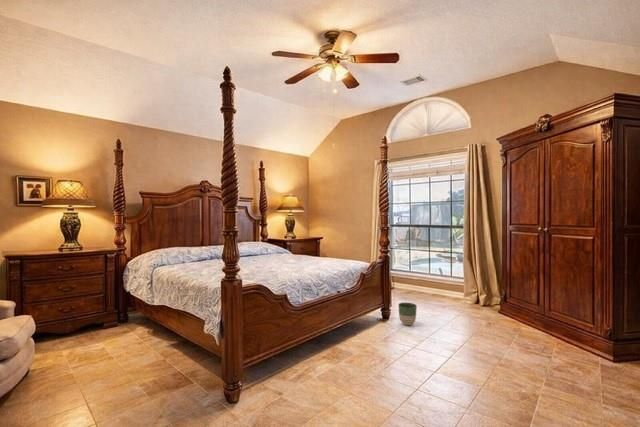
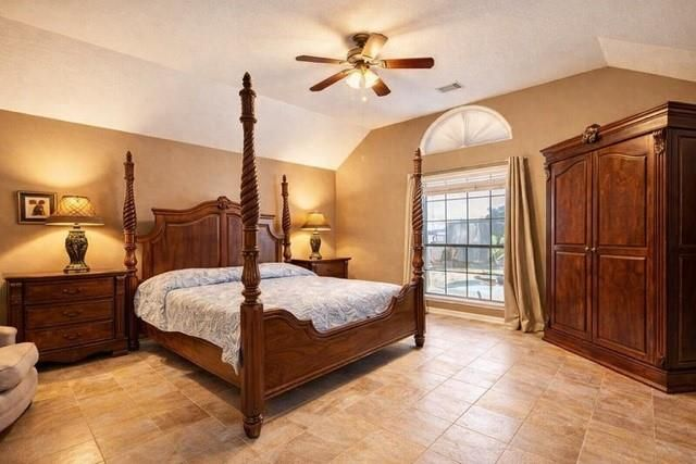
- planter (407, 314)
